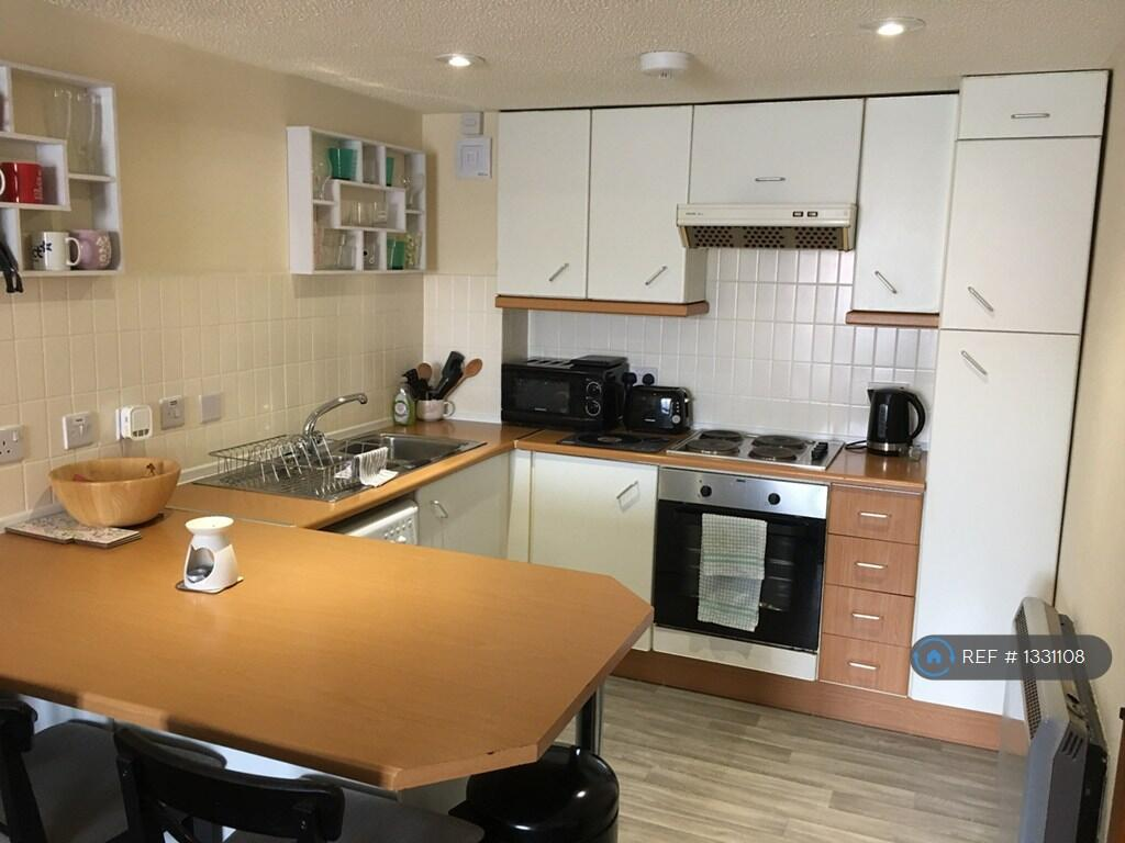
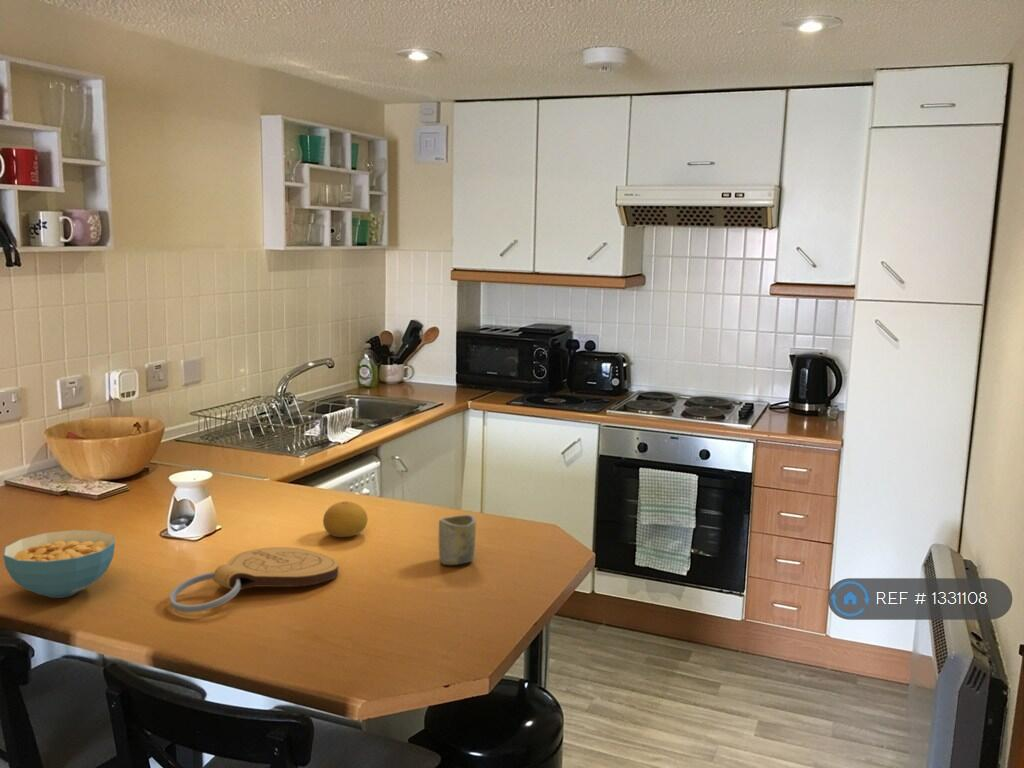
+ key chain (253, 573)
+ cup (456, 540)
+ fruit (345, 518)
+ cereal bowl (61, 568)
